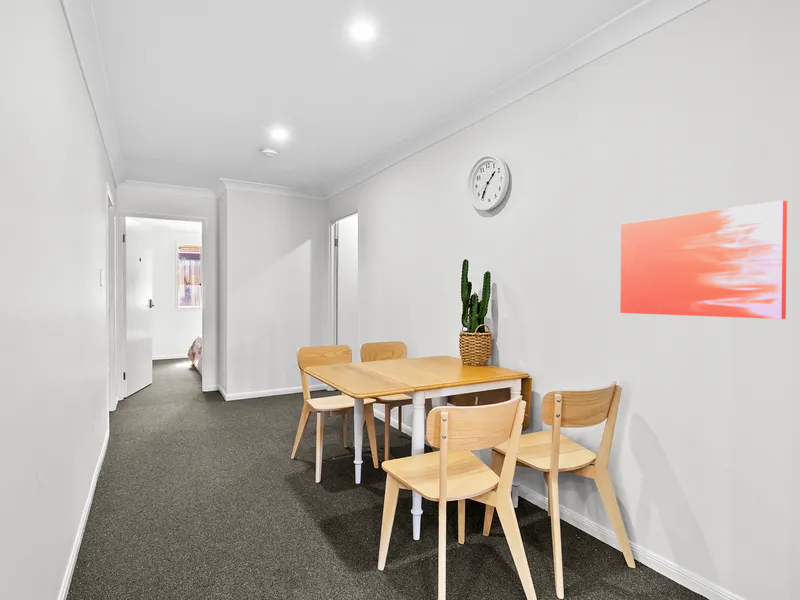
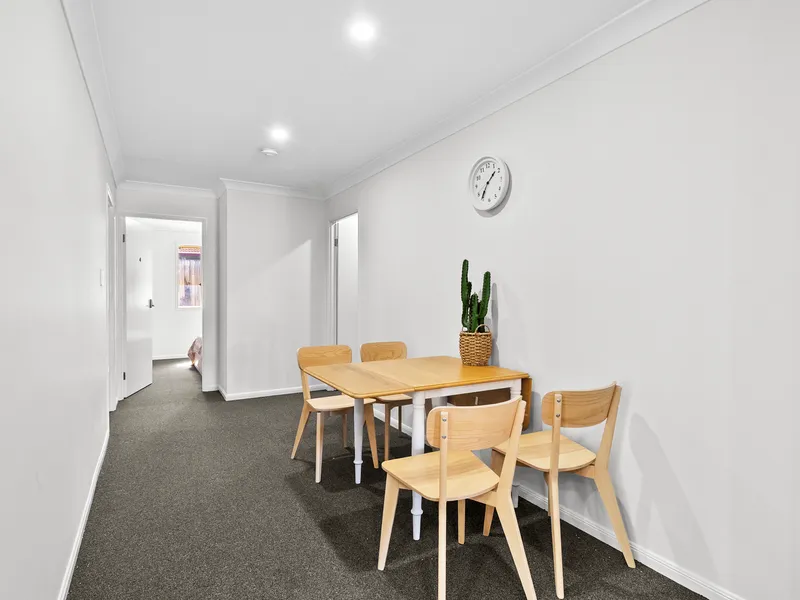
- wall art (691, 264)
